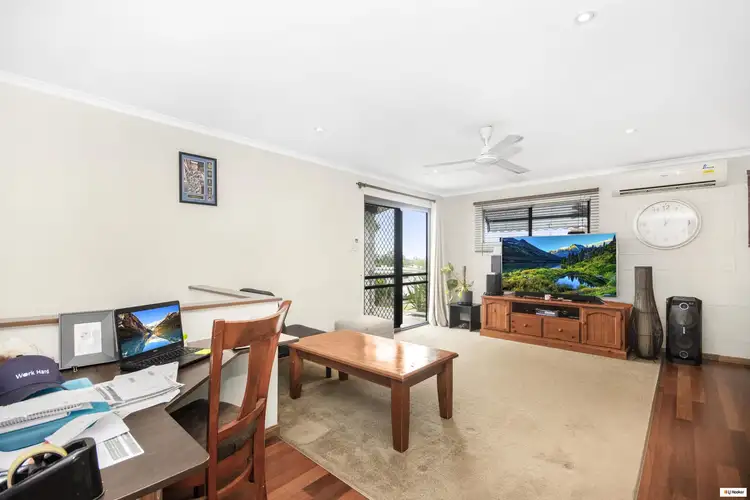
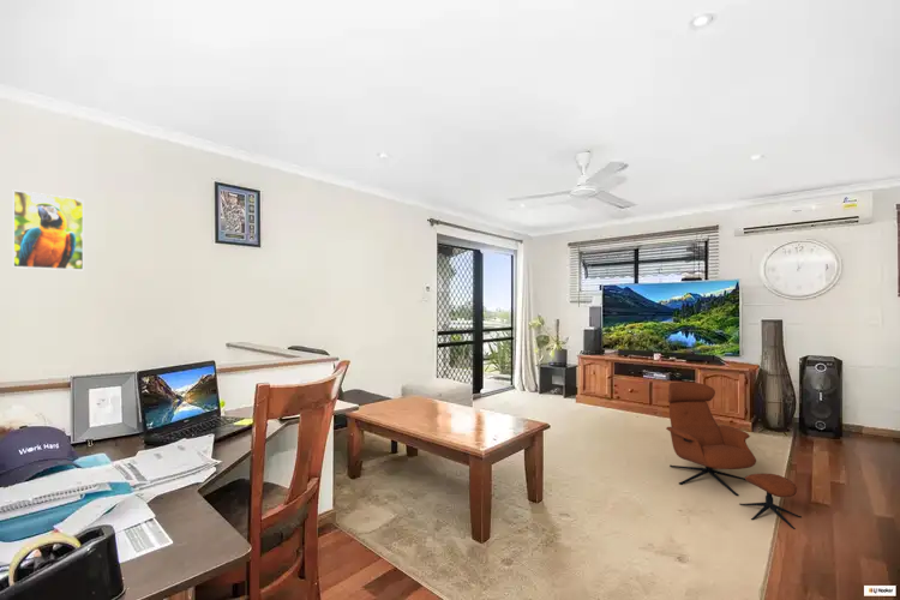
+ armchair (728, 443)
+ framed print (49, 232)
